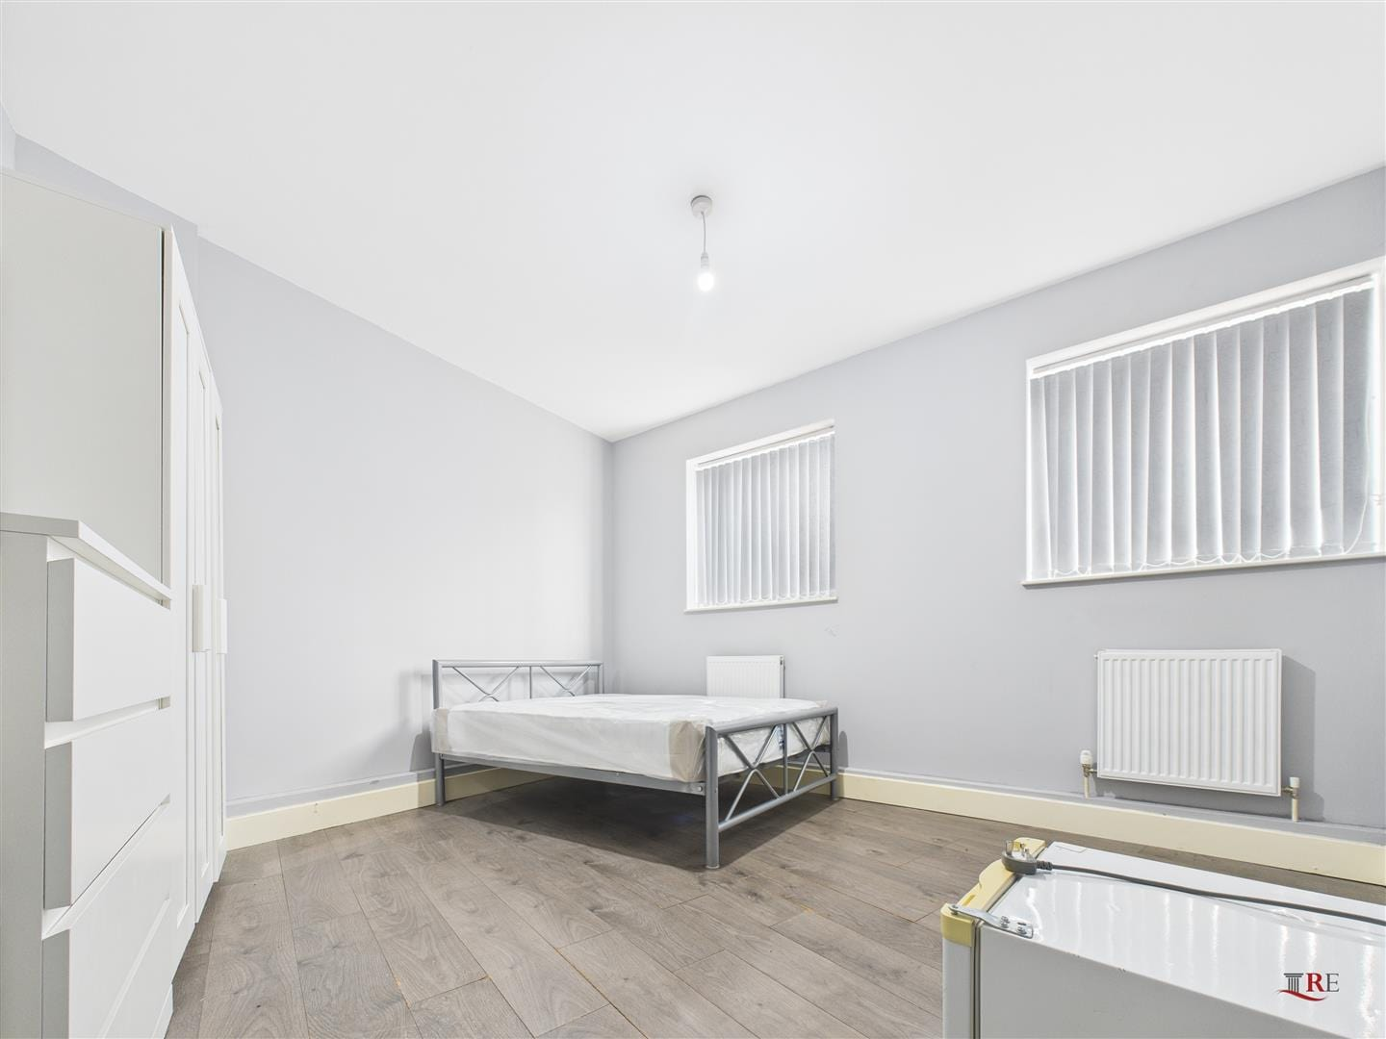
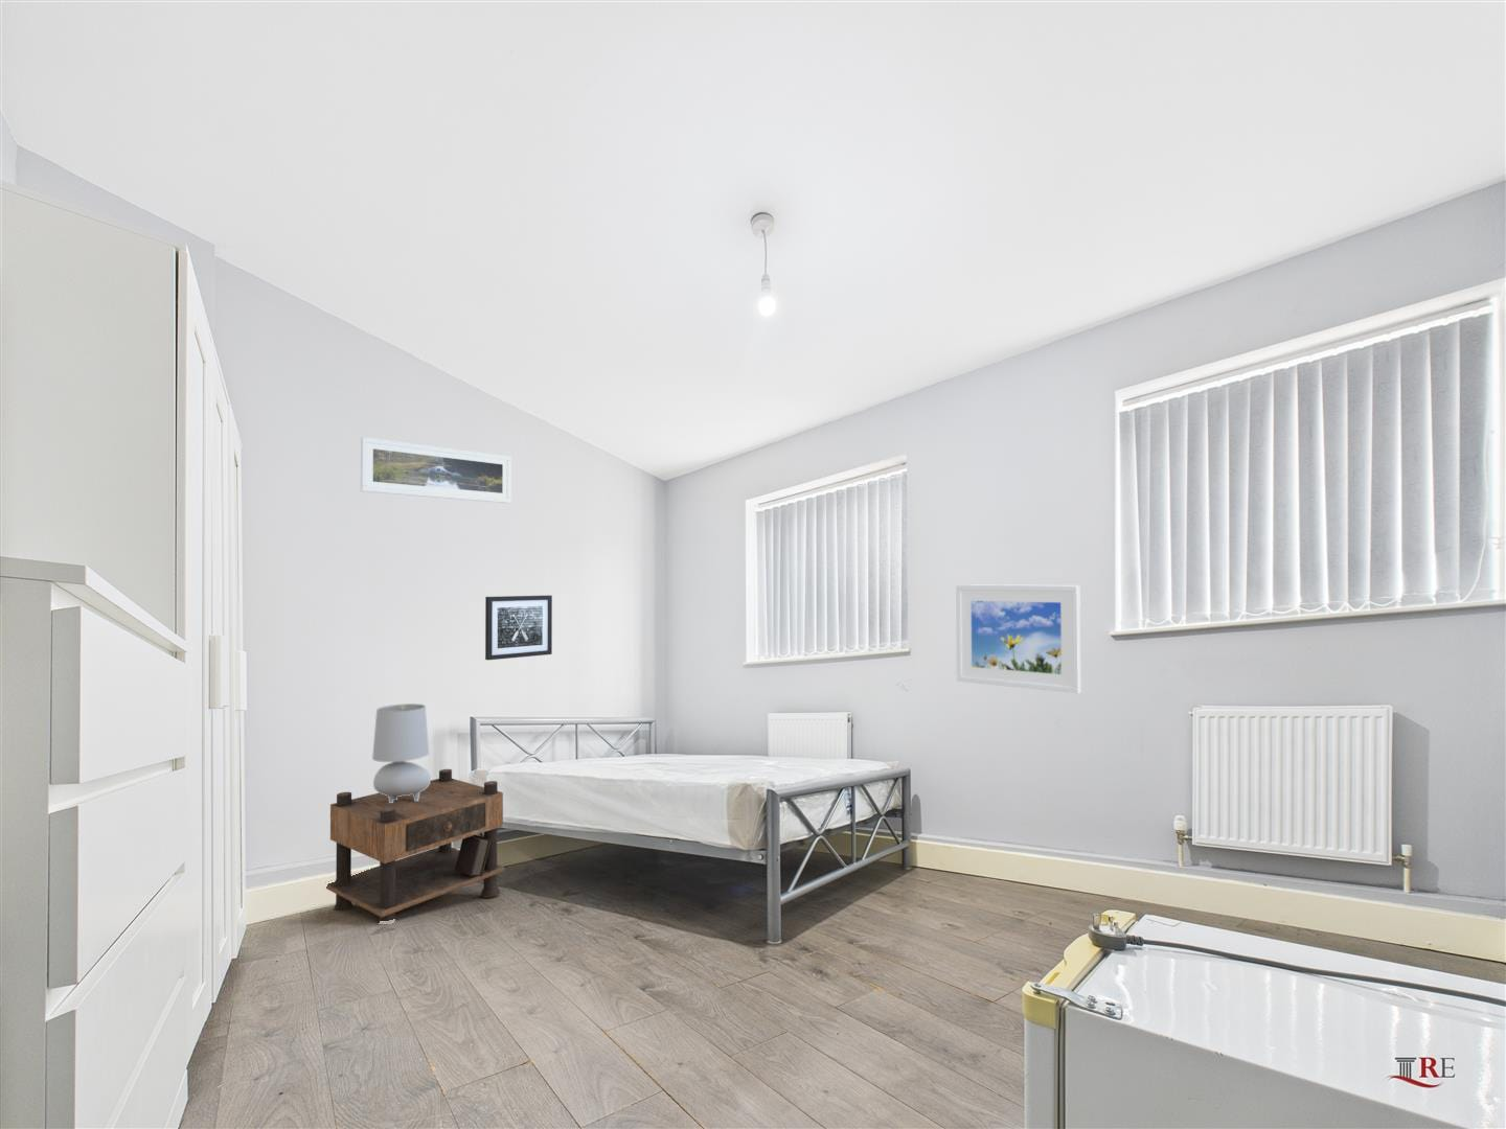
+ nightstand (417, 843)
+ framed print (441, 472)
+ table lamp (402, 753)
+ wall art (519, 626)
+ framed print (1014, 636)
